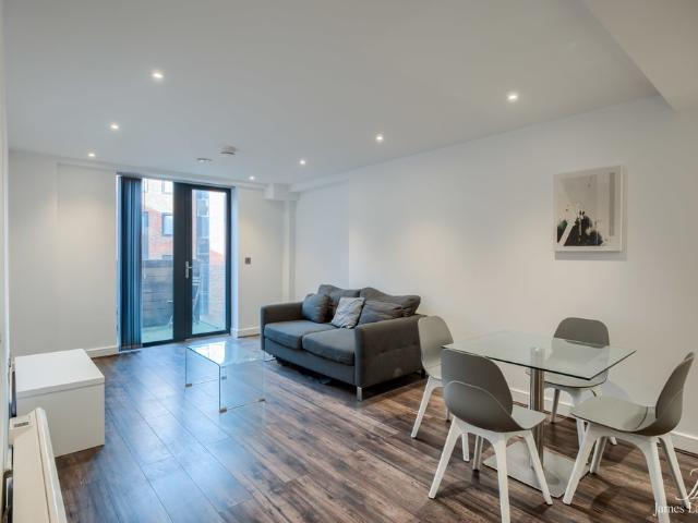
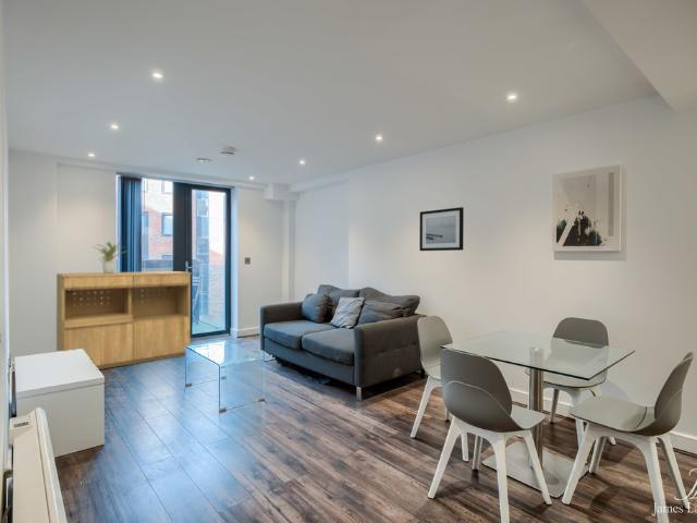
+ wall art (440, 230)
+ potted plant (110, 256)
+ bookcase (127, 316)
